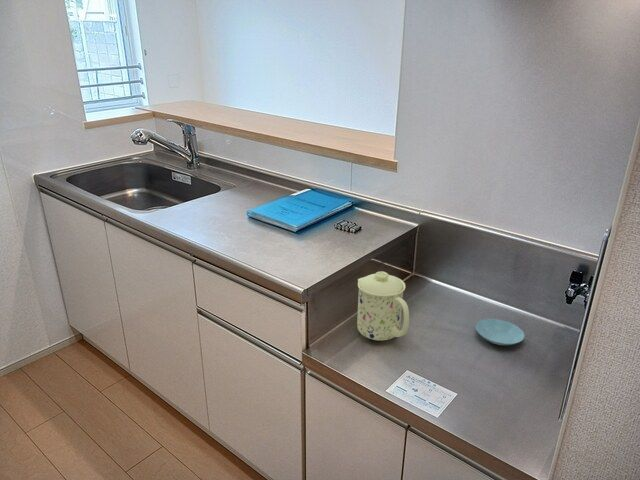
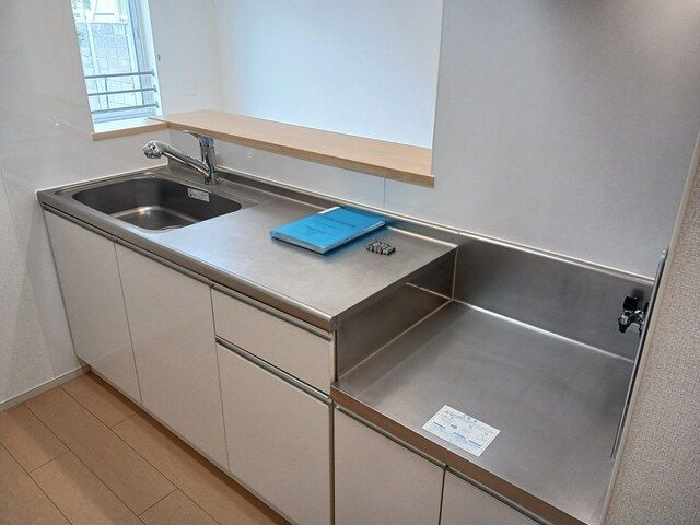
- saucer (499, 334)
- mug (382, 306)
